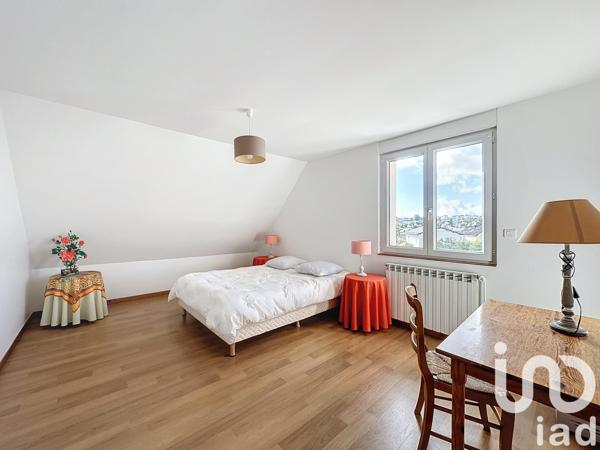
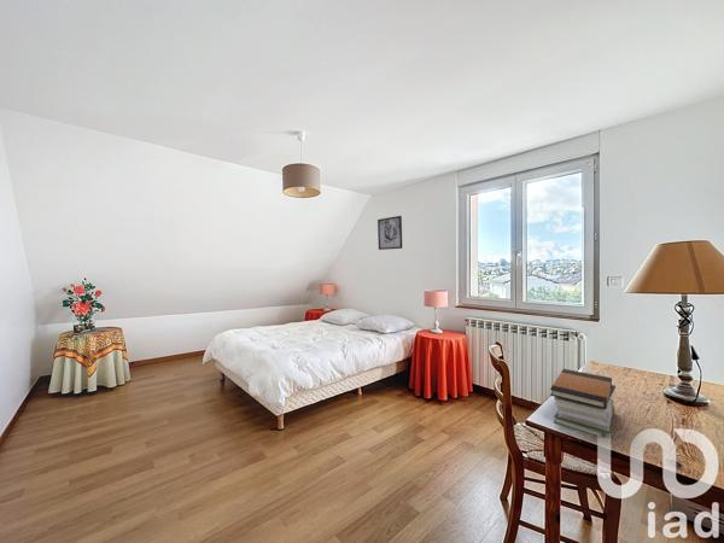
+ wall art (389, 233)
+ book stack (583, 399)
